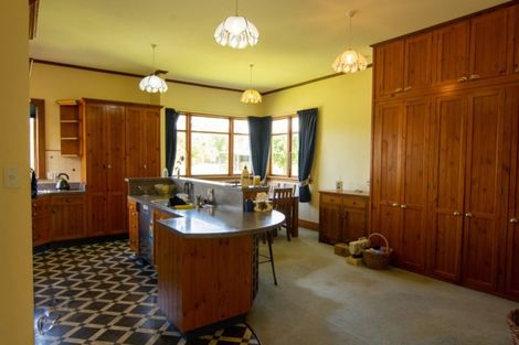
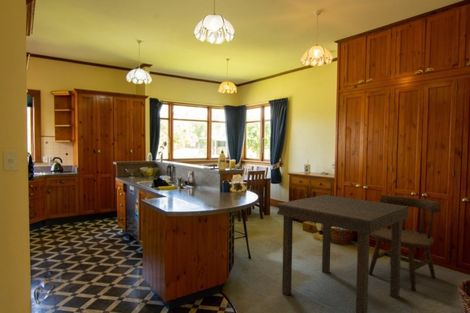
+ dining chair (403, 237)
+ dining table (329, 249)
